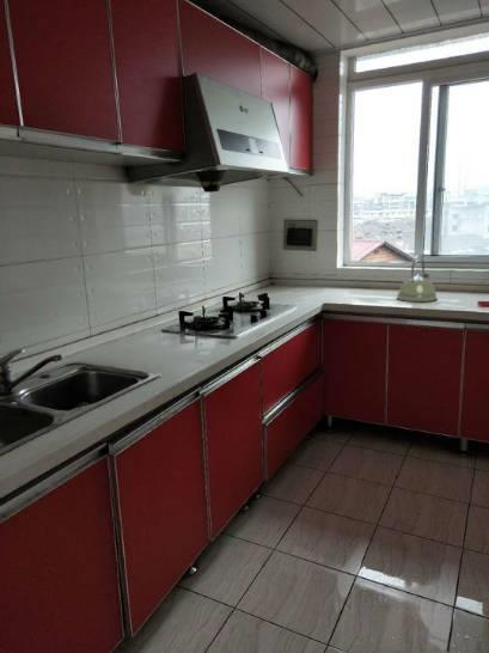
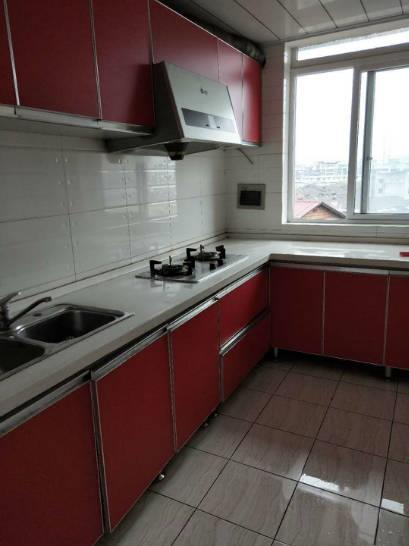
- kettle (418, 276)
